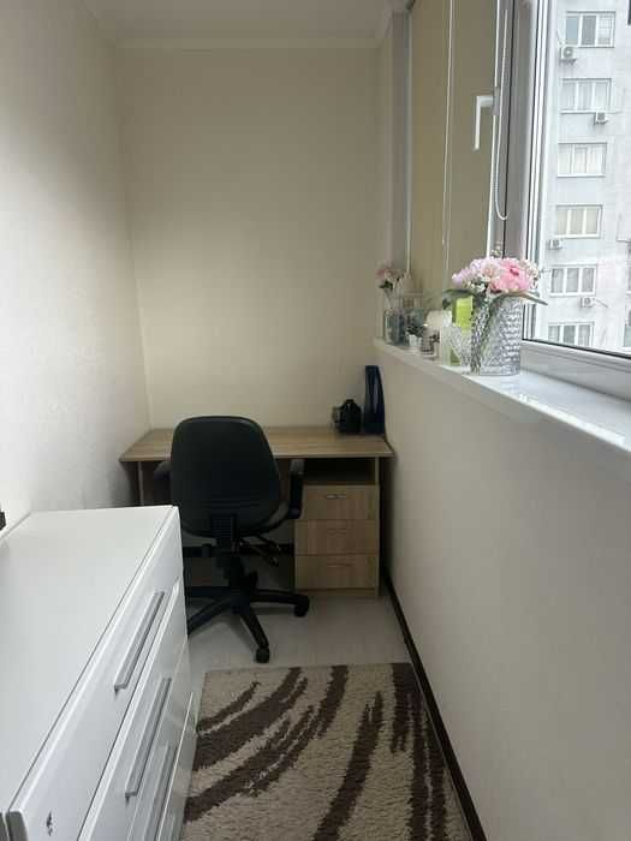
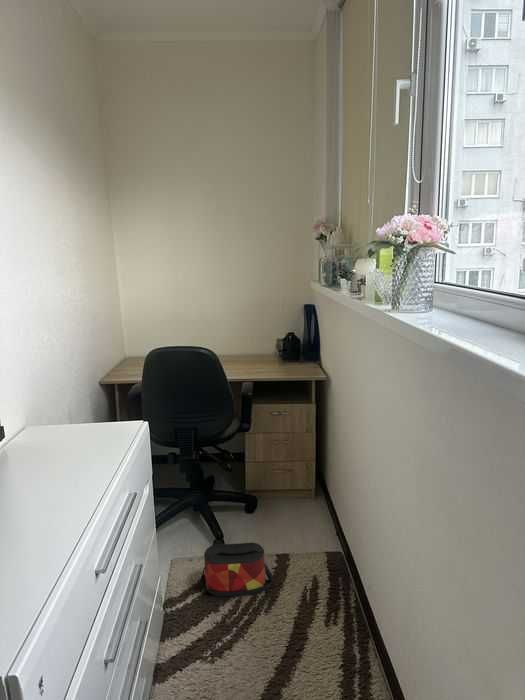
+ bag (236, 567)
